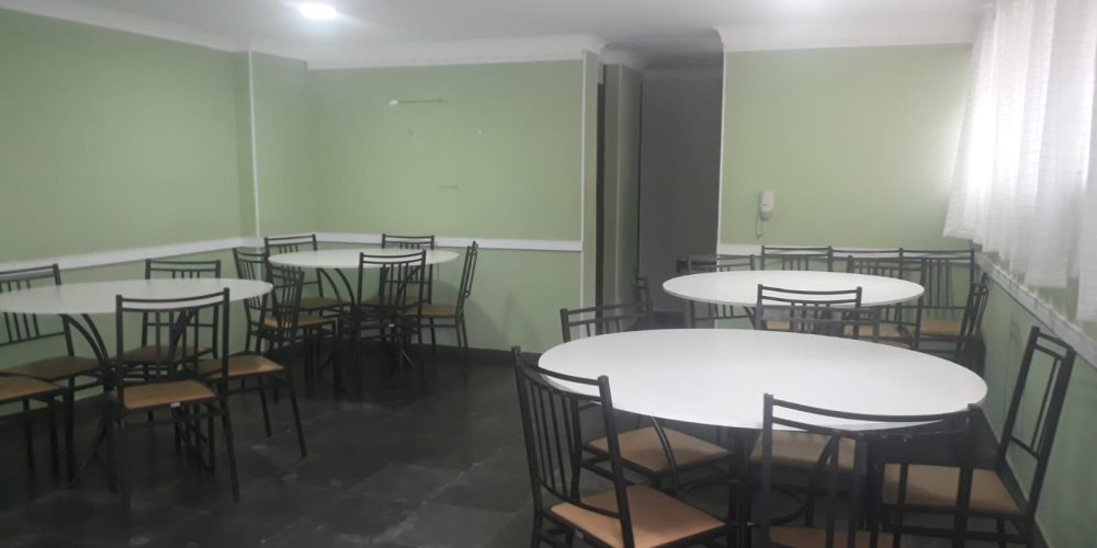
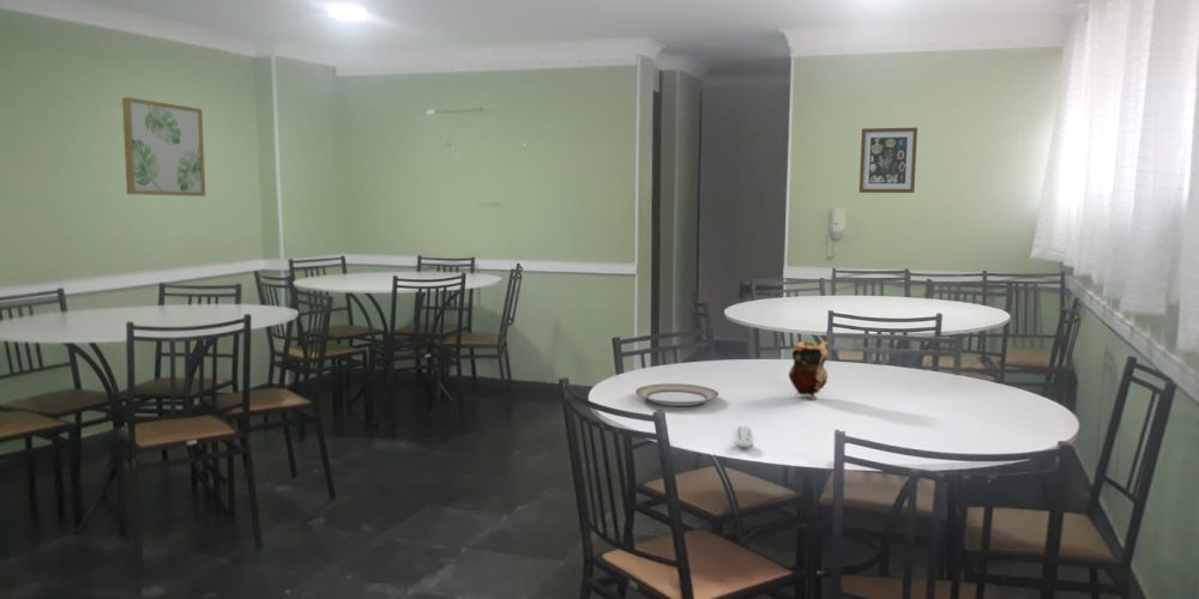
+ wall art (165, 149)
+ teapot (807, 365)
+ spoon (742, 435)
+ wall art (887, 161)
+ plate (676, 395)
